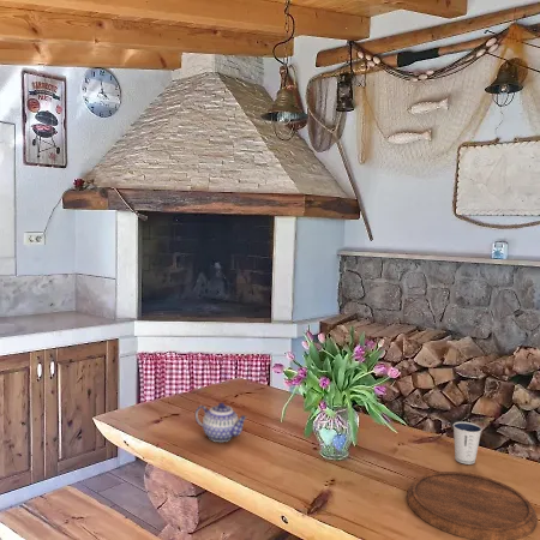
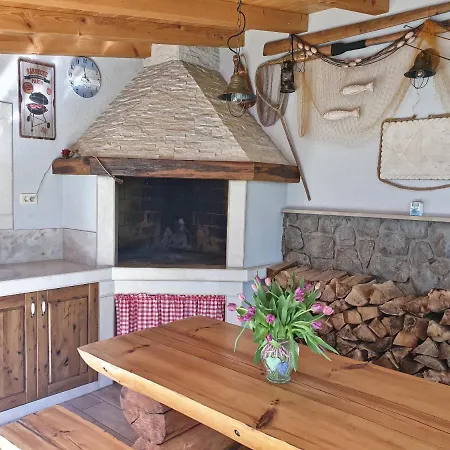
- dixie cup (466, 443)
- teapot (220, 420)
- cutting board (469, 502)
